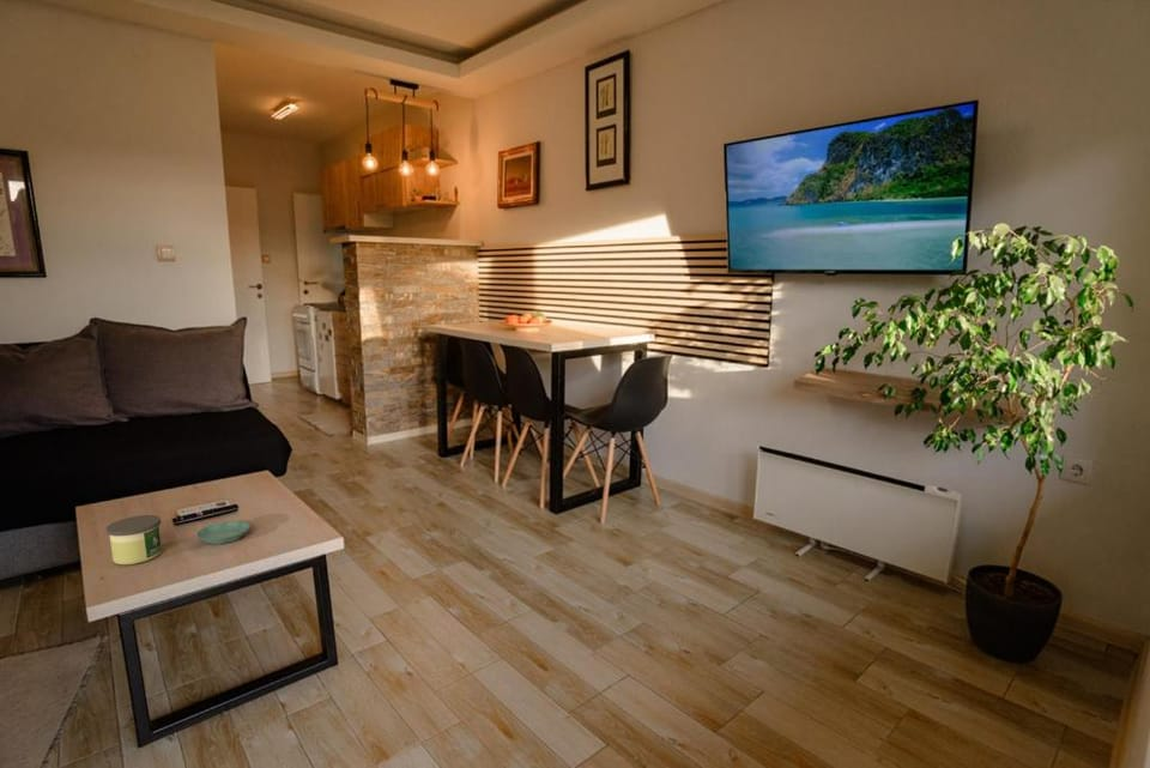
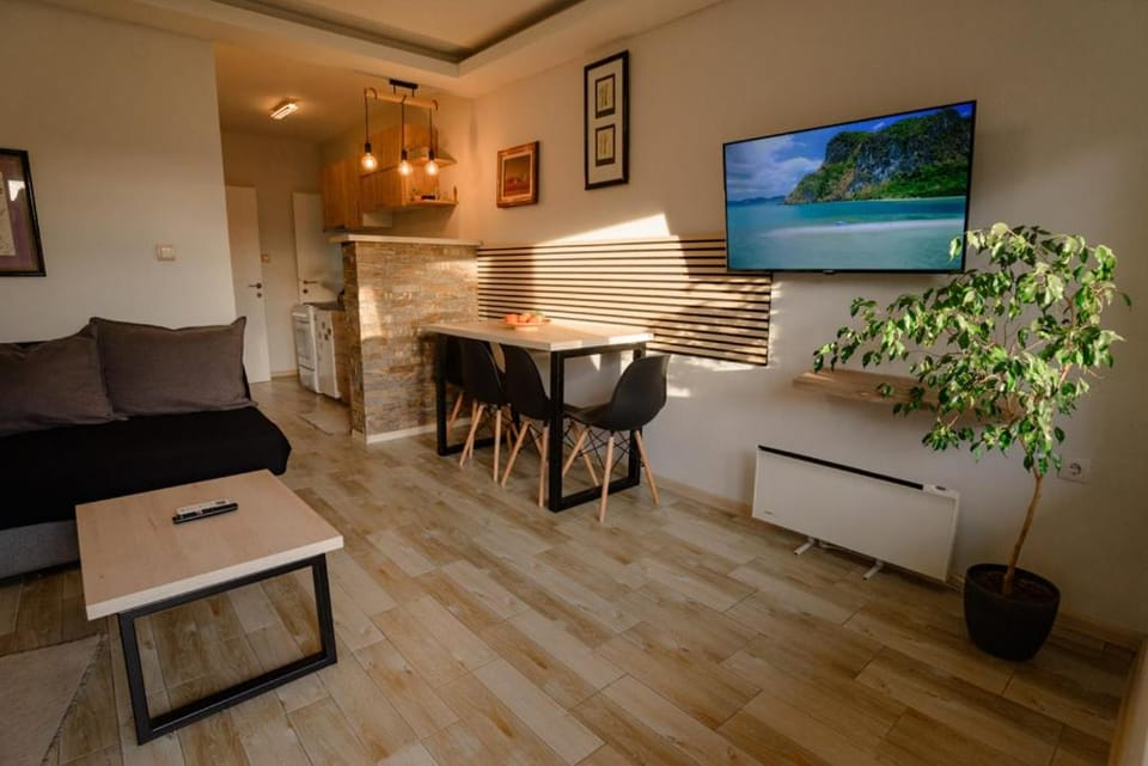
- saucer (224, 533)
- candle (135, 539)
